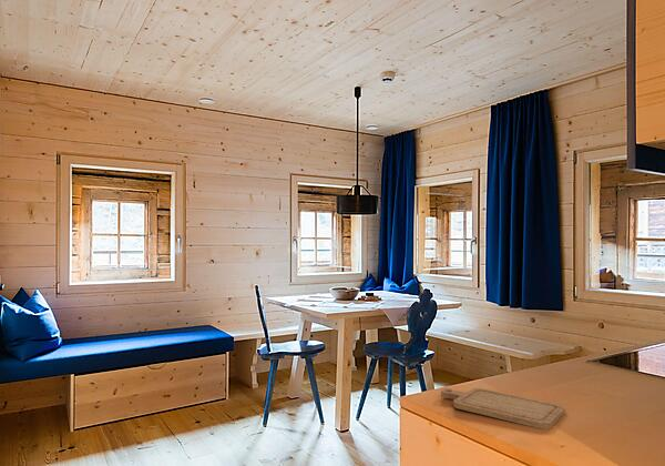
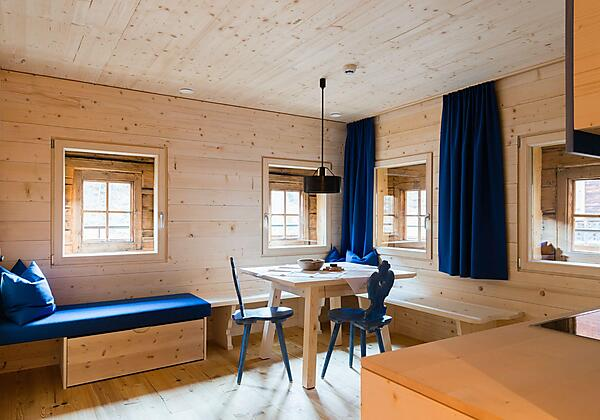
- chopping board (495, 403)
